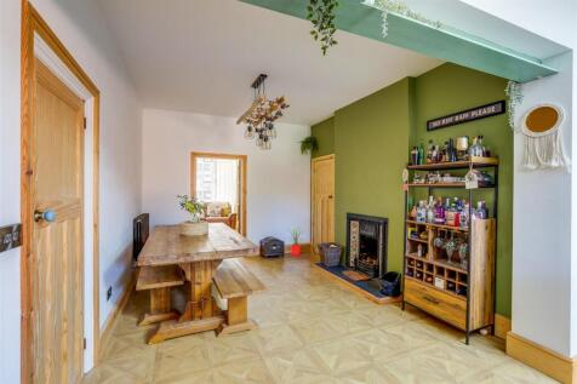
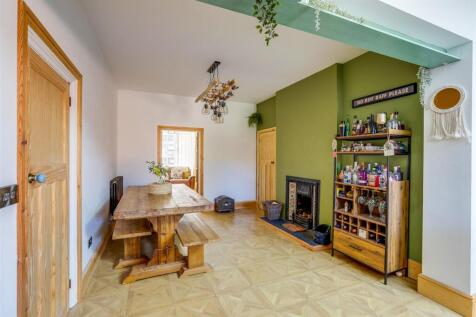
- house plant (296, 239)
